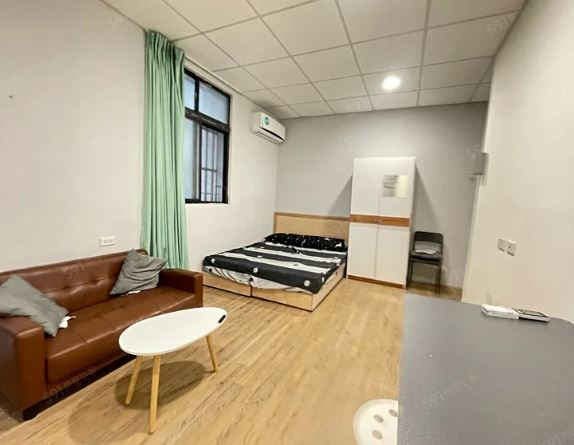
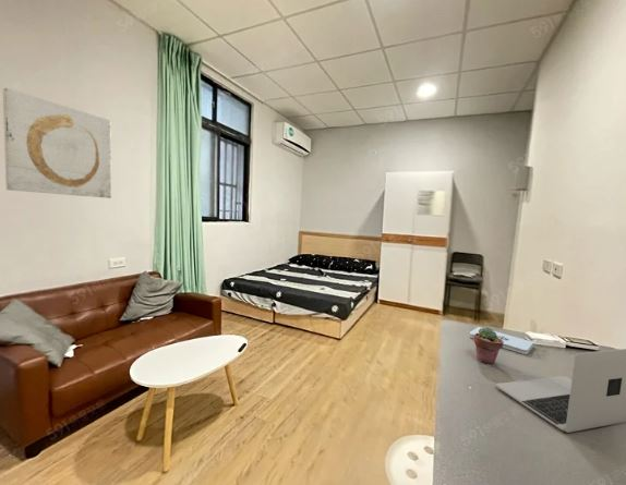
+ wall art (64, 150)
+ notepad (501, 339)
+ potted succulent (487, 343)
+ laptop (574, 368)
